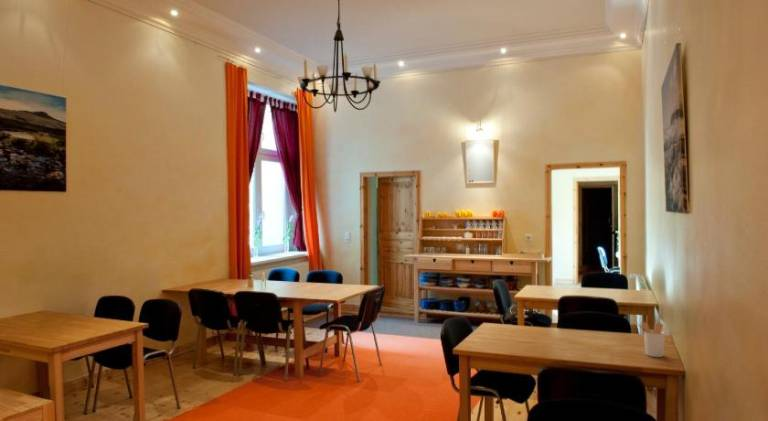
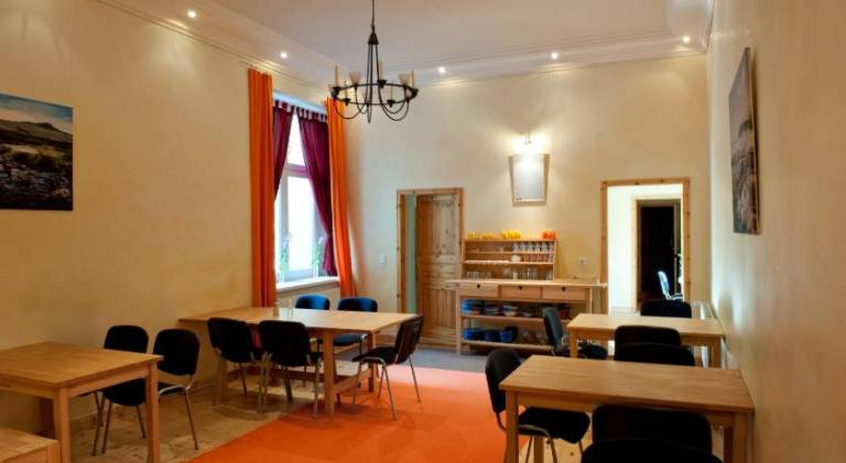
- utensil holder (649, 337)
